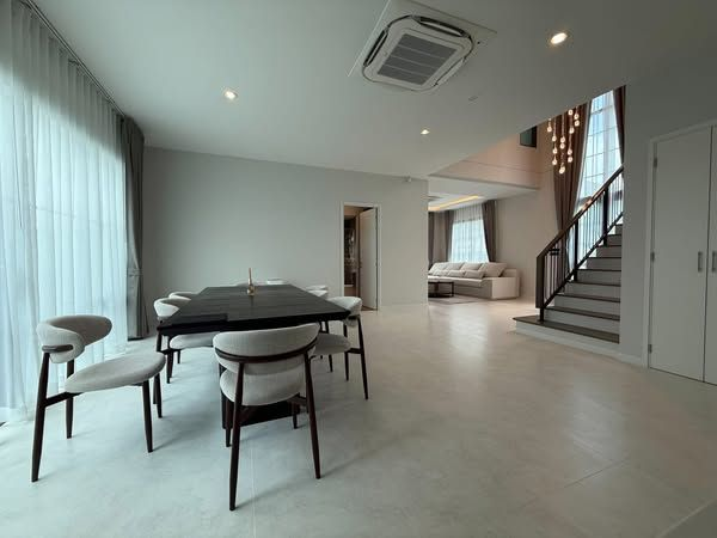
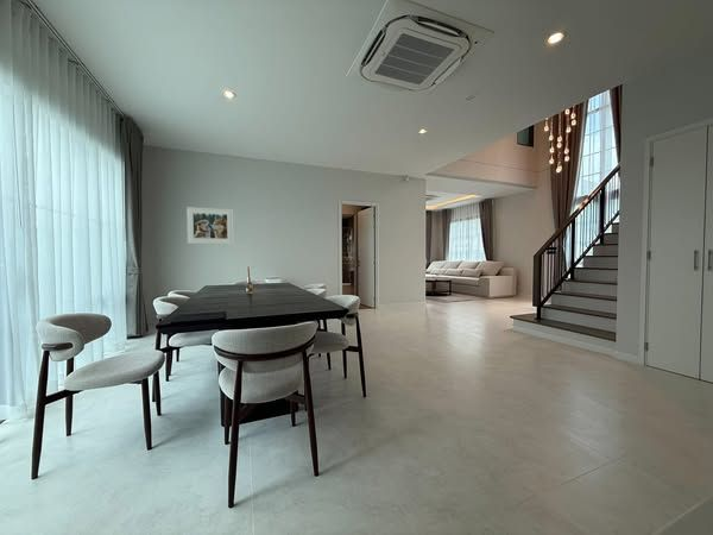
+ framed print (210, 226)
